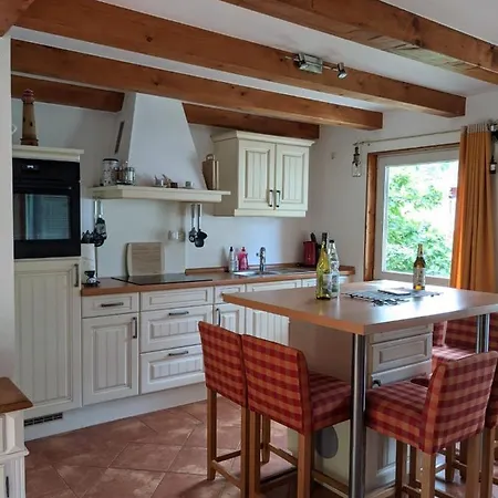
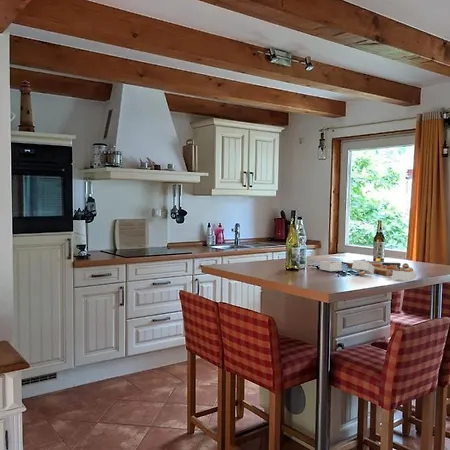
+ cutting board (376, 264)
